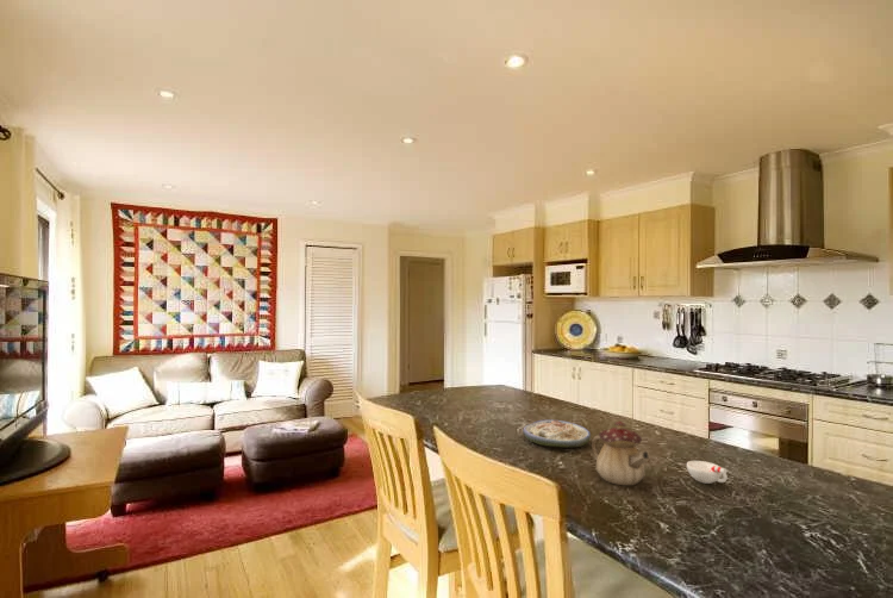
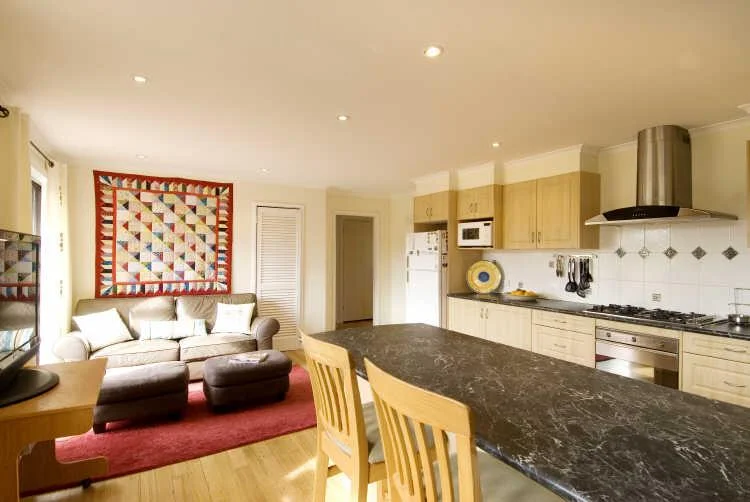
- cup (706, 472)
- soup (556, 431)
- teapot (617, 448)
